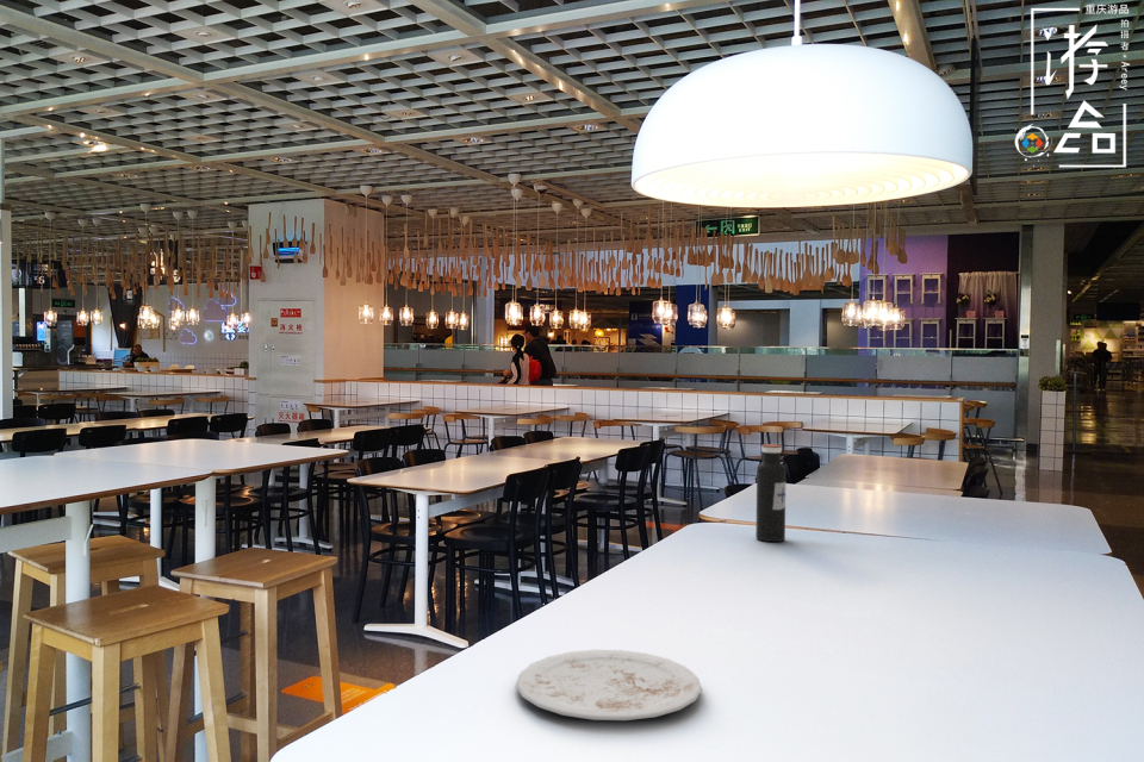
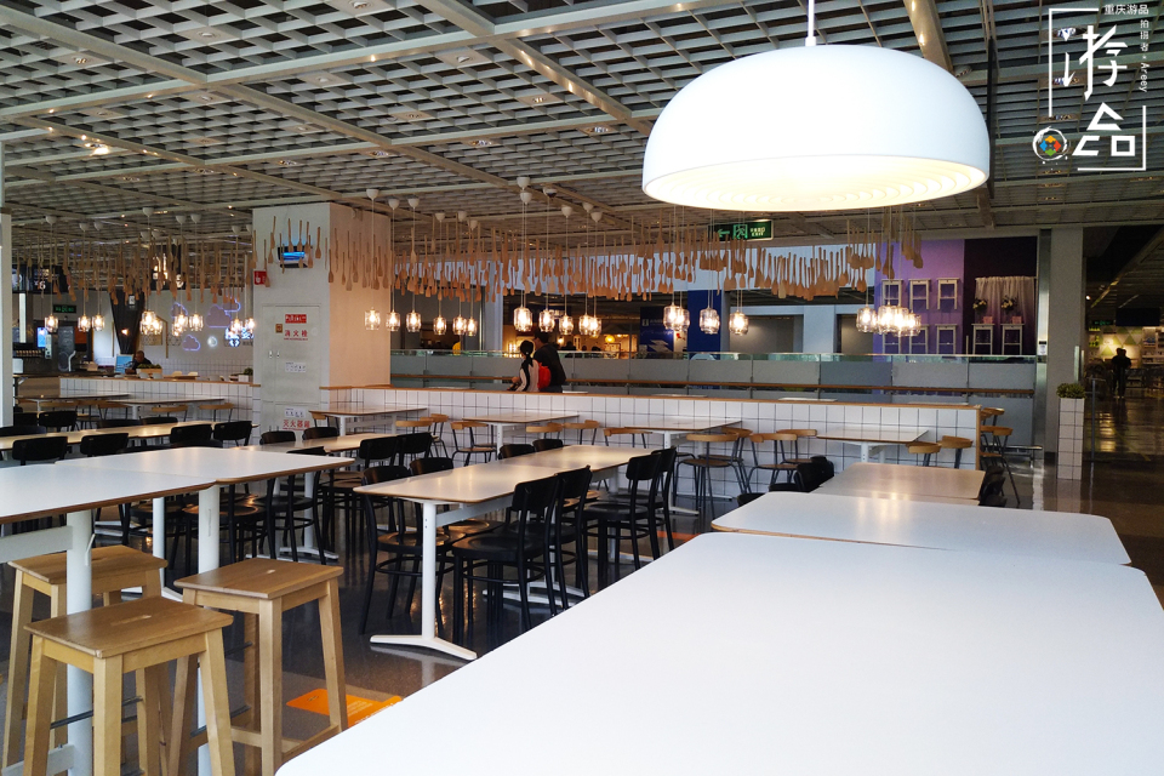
- plate (608, 683)
- water bottle (771, 492)
